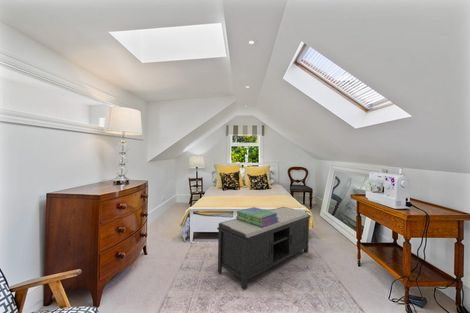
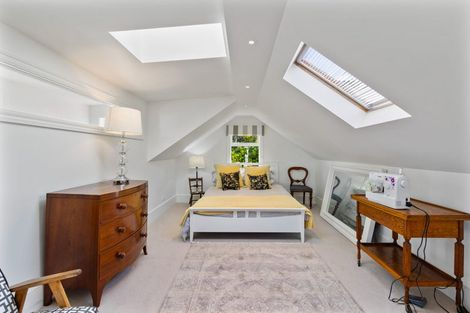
- stack of books (257, 216)
- bench (267, 239)
